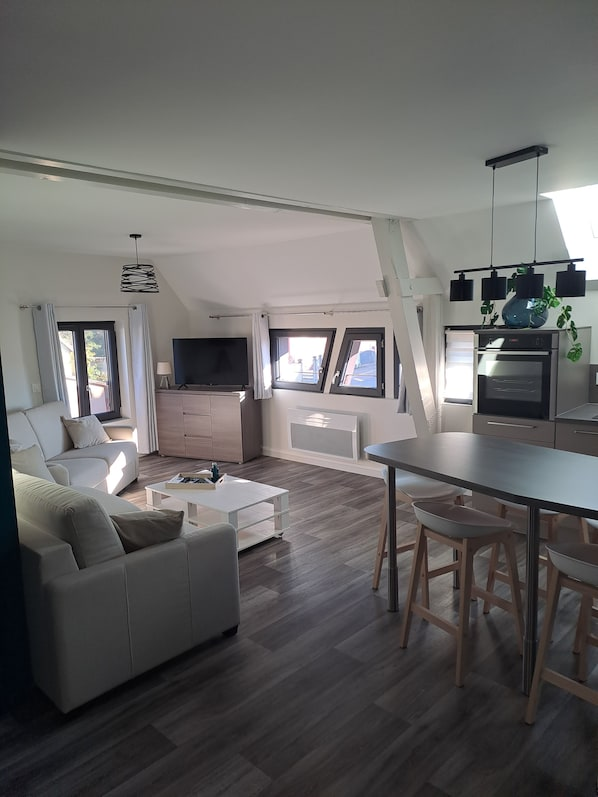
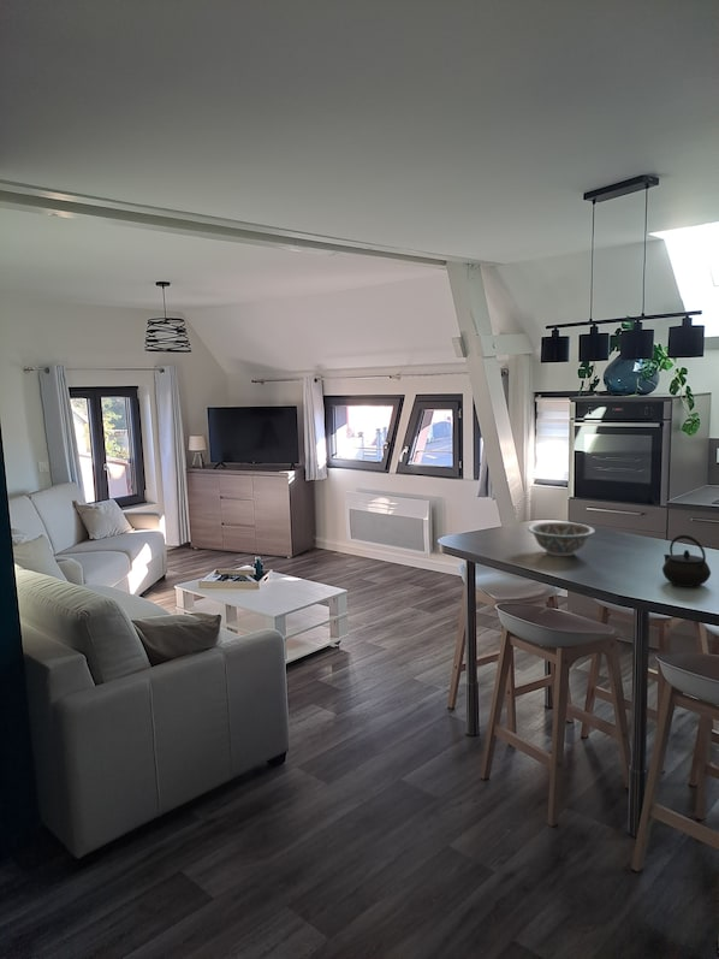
+ kettle (683, 558)
+ decorative bowl (560, 540)
